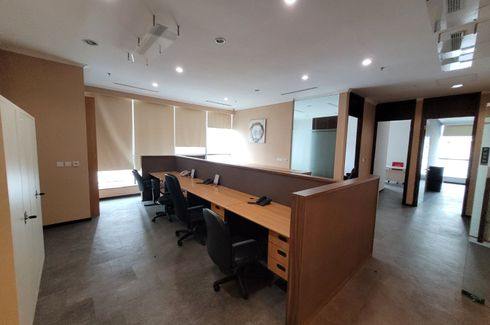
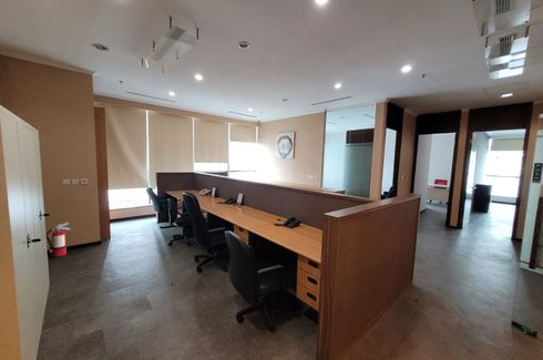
+ fire extinguisher (58, 238)
